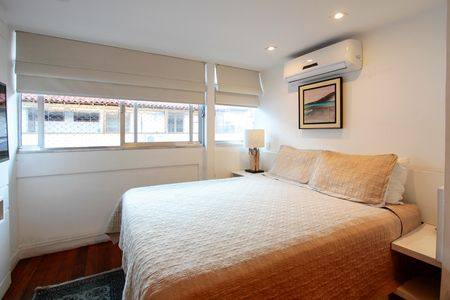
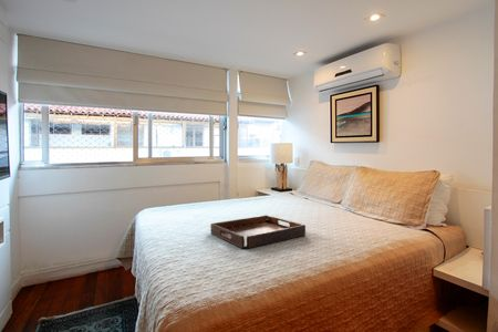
+ serving tray (257, 229)
